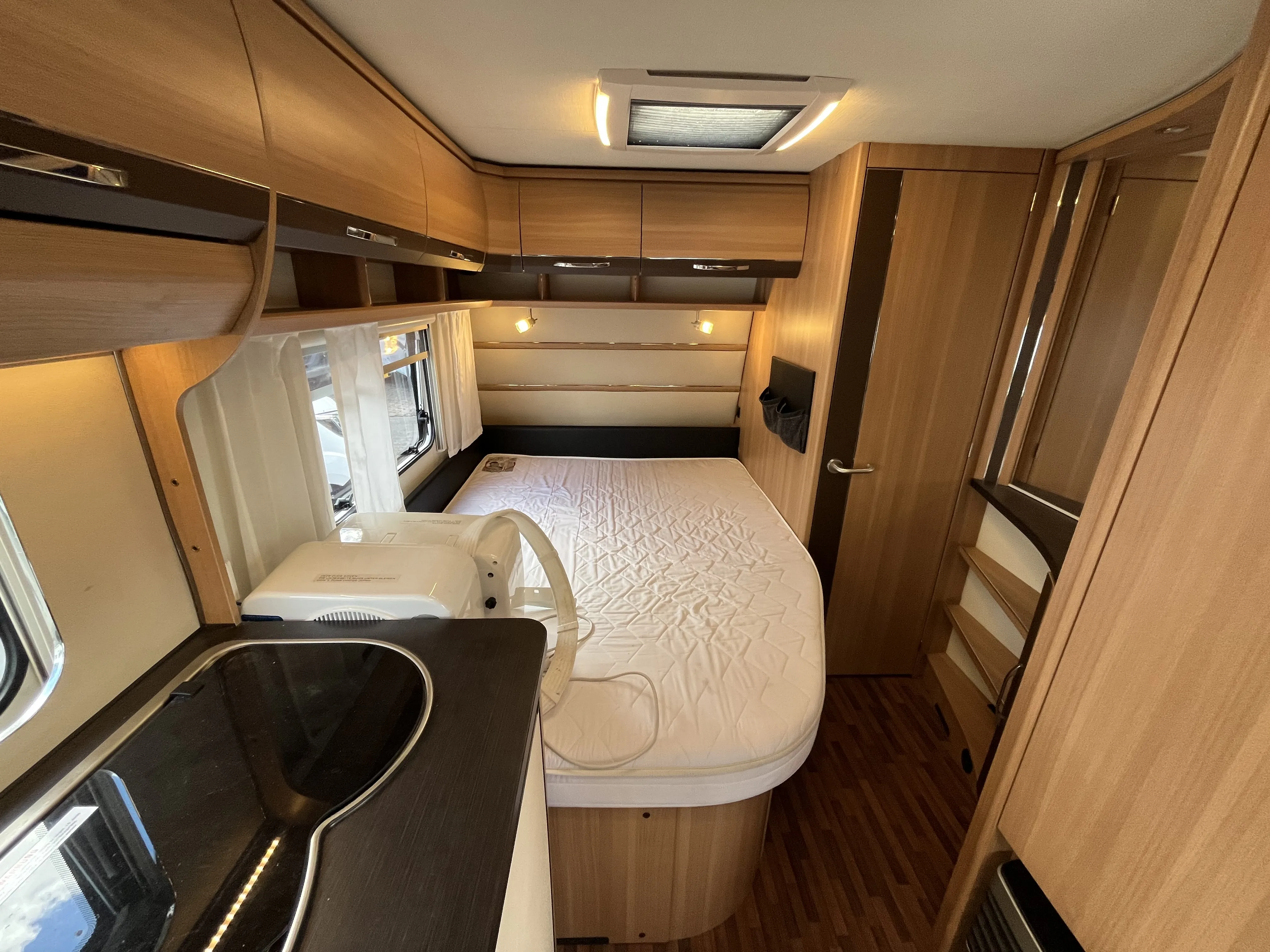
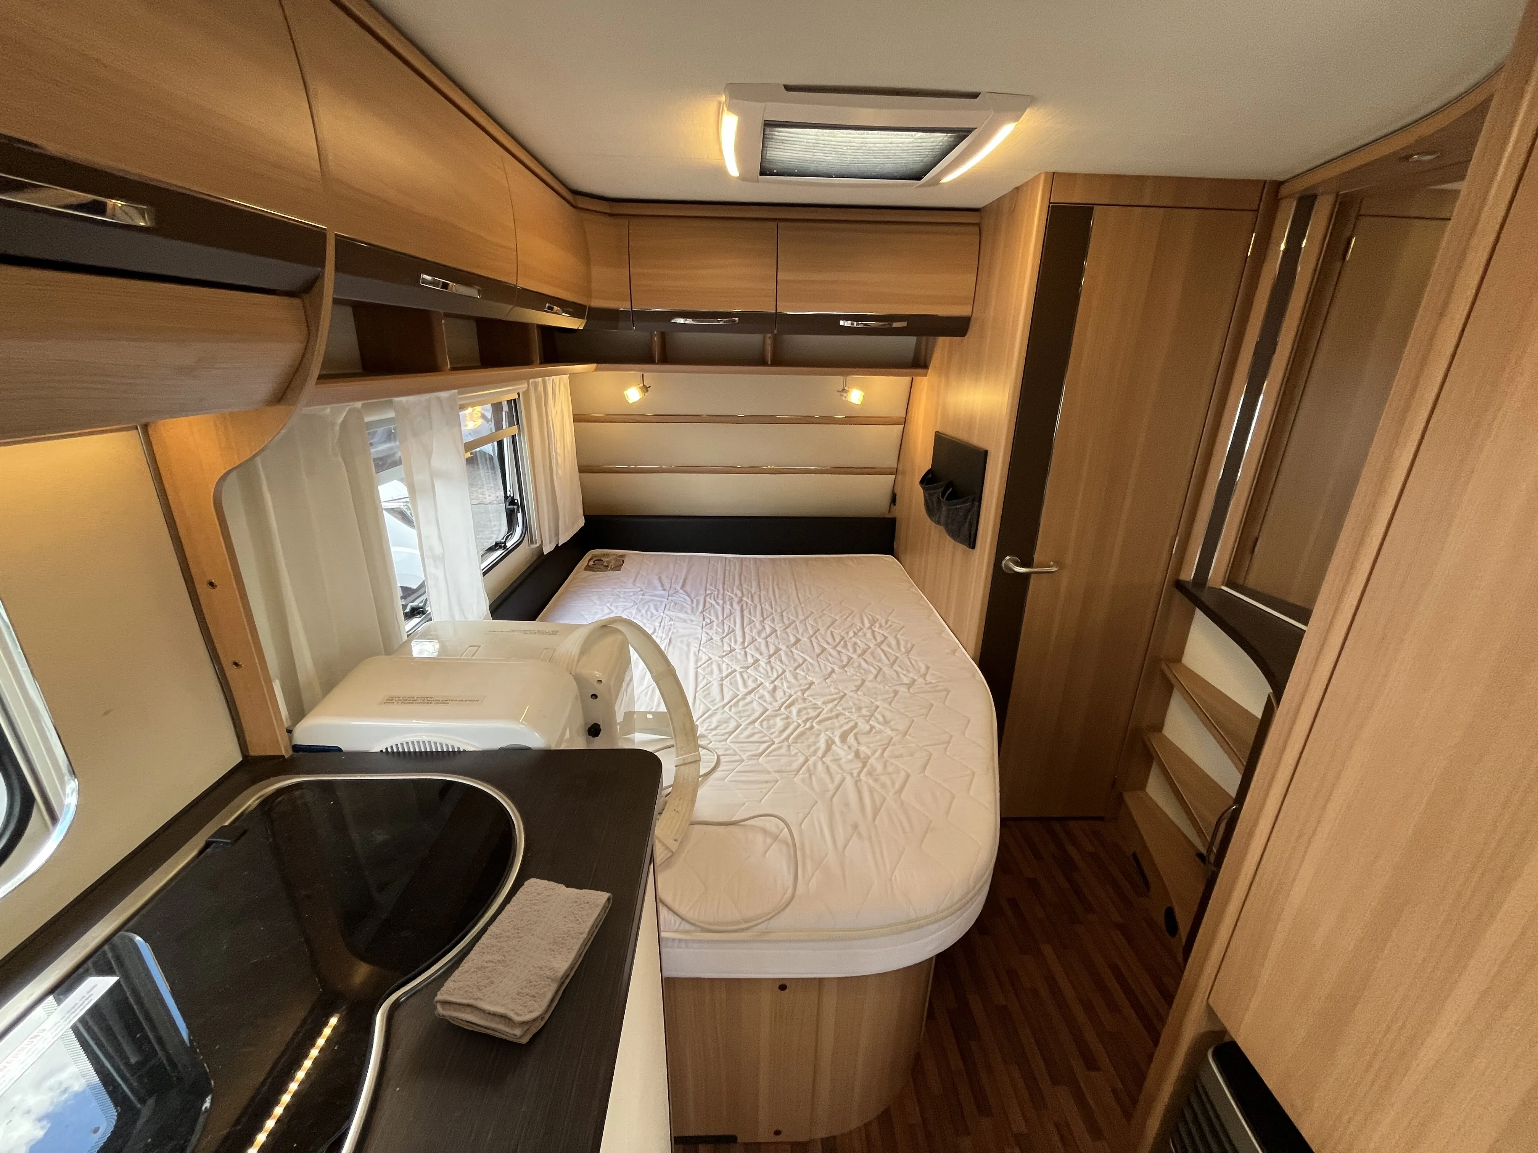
+ washcloth (529, 948)
